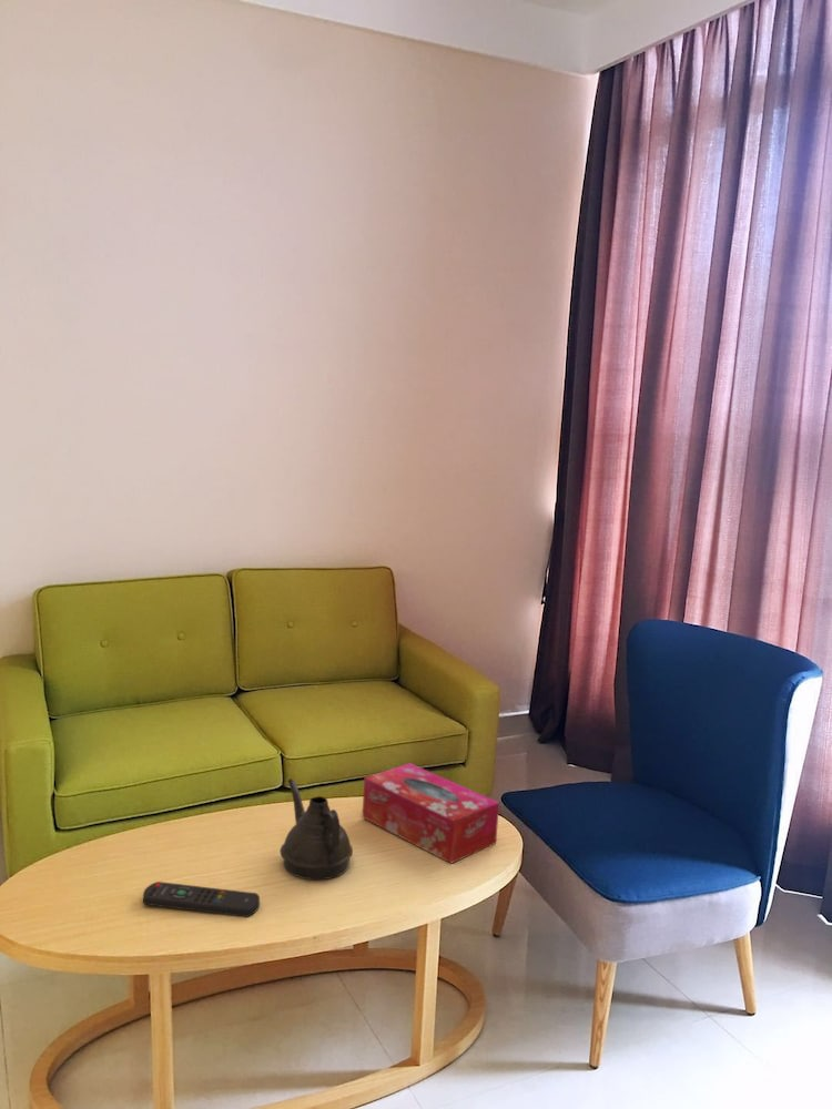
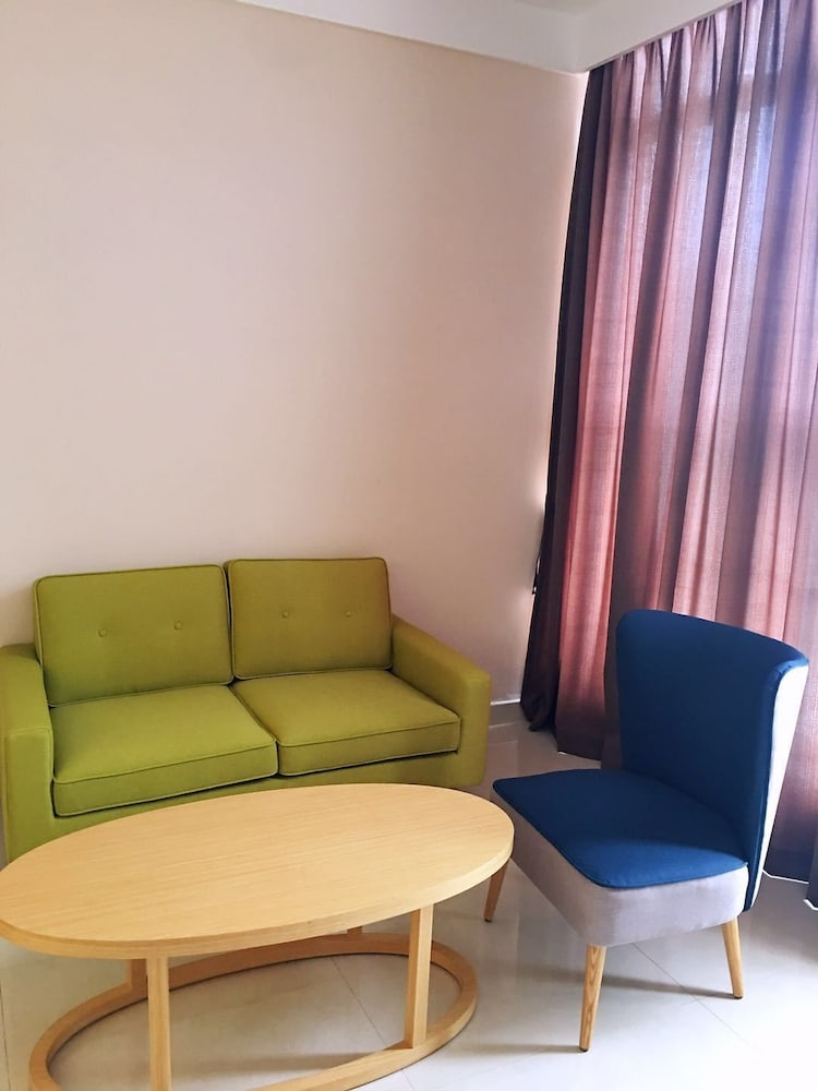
- teapot (312, 825)
- tissue box (428, 810)
- remote control (201, 898)
